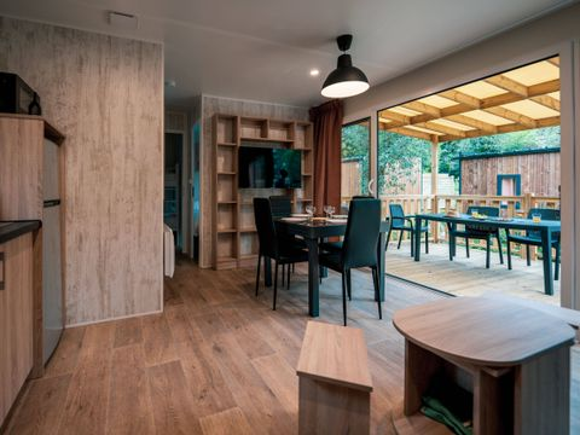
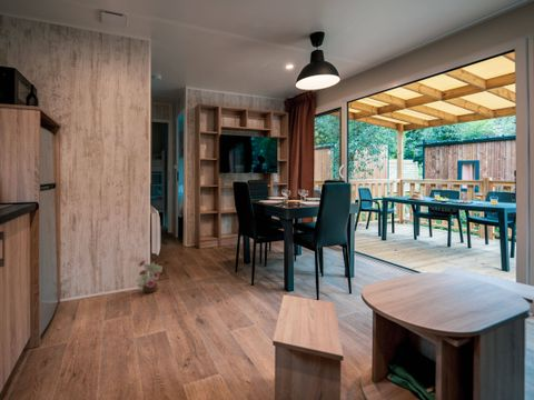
+ decorative plant (149, 274)
